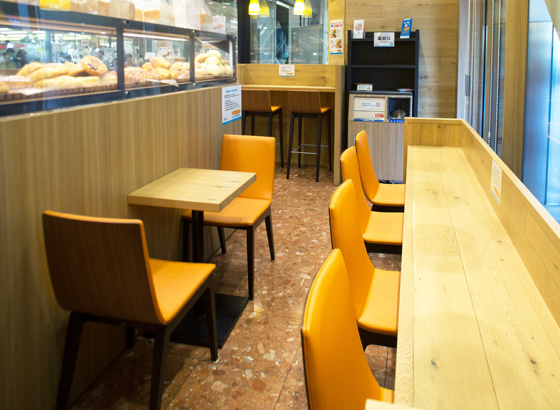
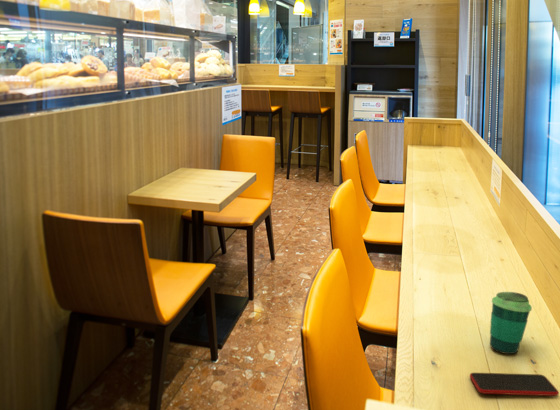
+ smartphone (512, 383)
+ cup (510, 322)
